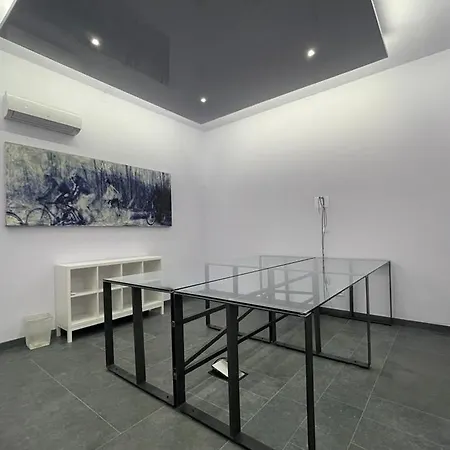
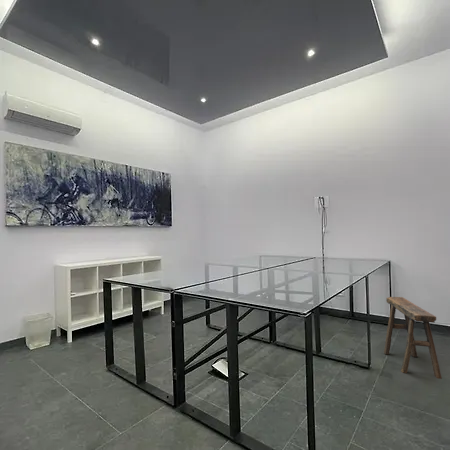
+ stool (409, 334)
